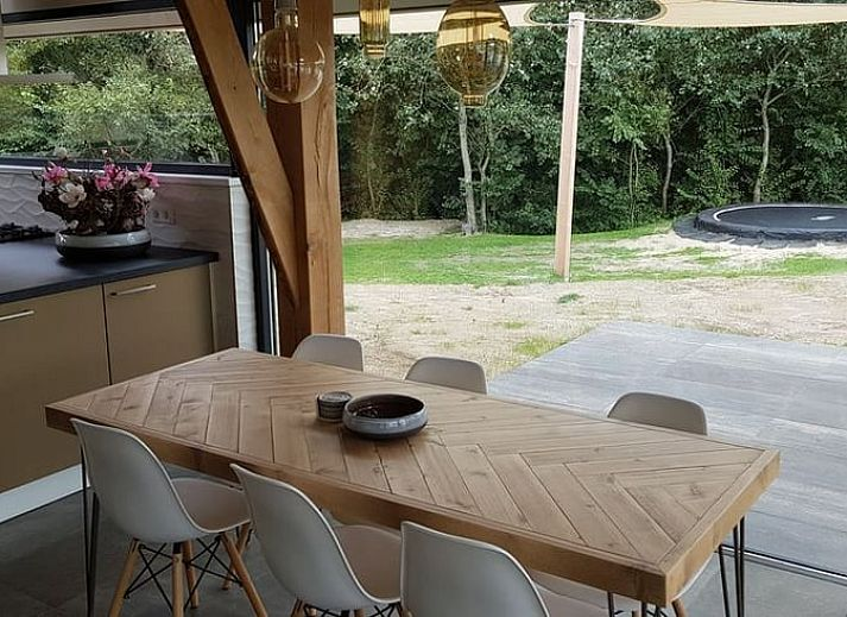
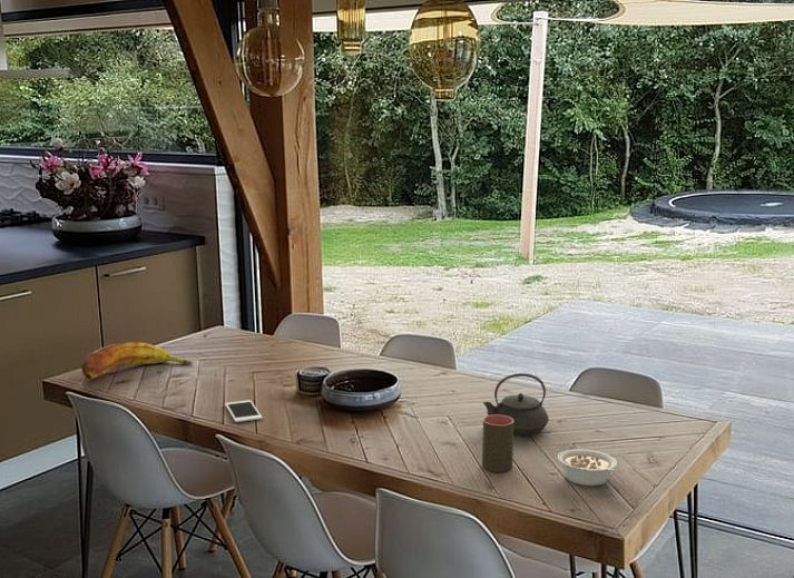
+ cup (498, 443)
+ legume (589, 467)
+ teapot (516, 401)
+ cell phone (243, 411)
+ banana (131, 357)
